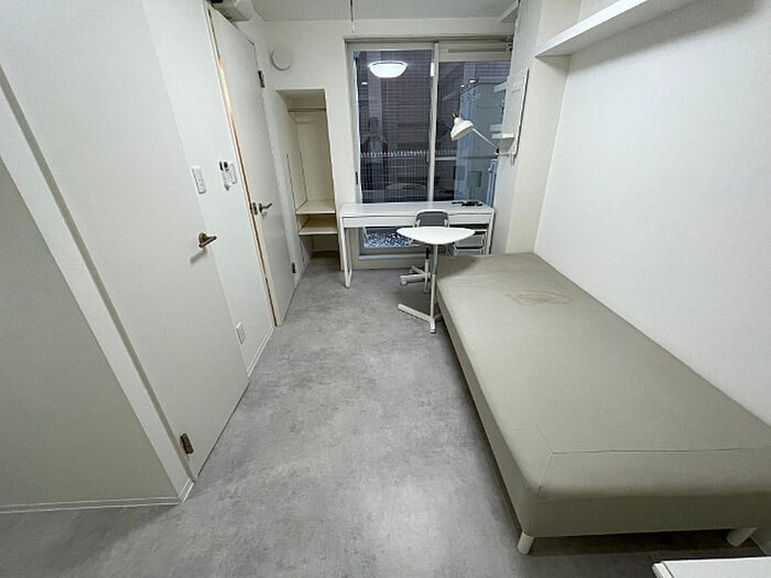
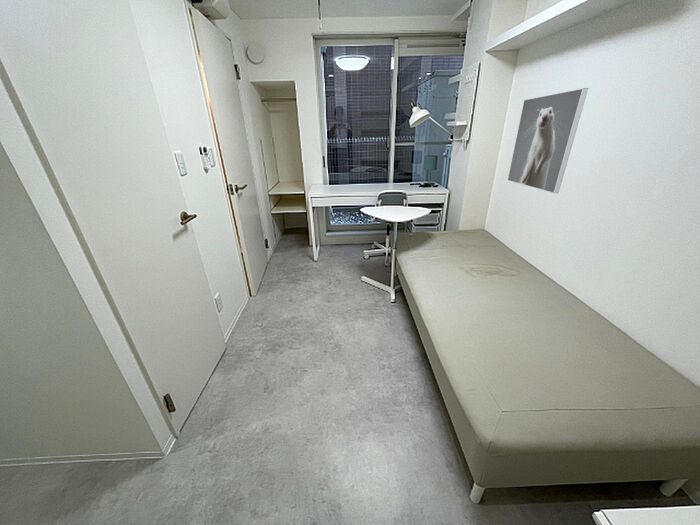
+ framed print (540, 143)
